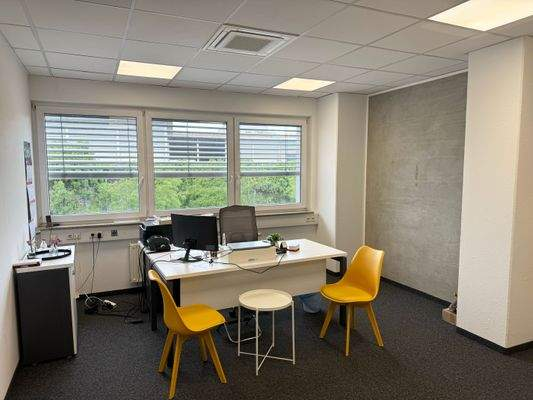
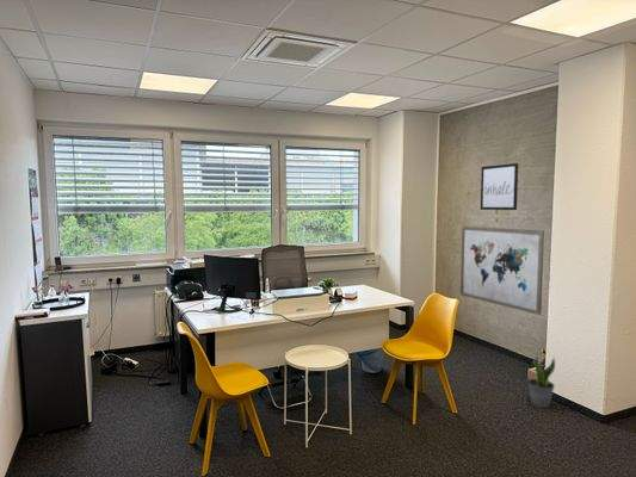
+ wall art (498, 266)
+ potted plant (541, 378)
+ wall art (498, 187)
